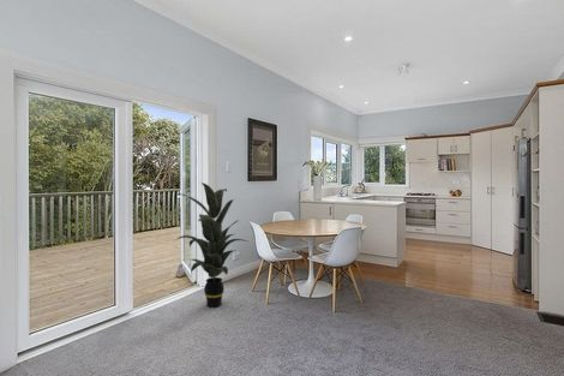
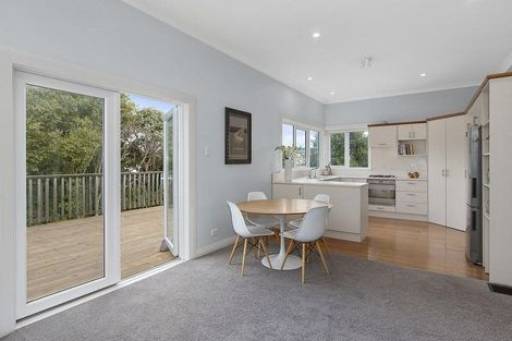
- indoor plant (208, 244)
